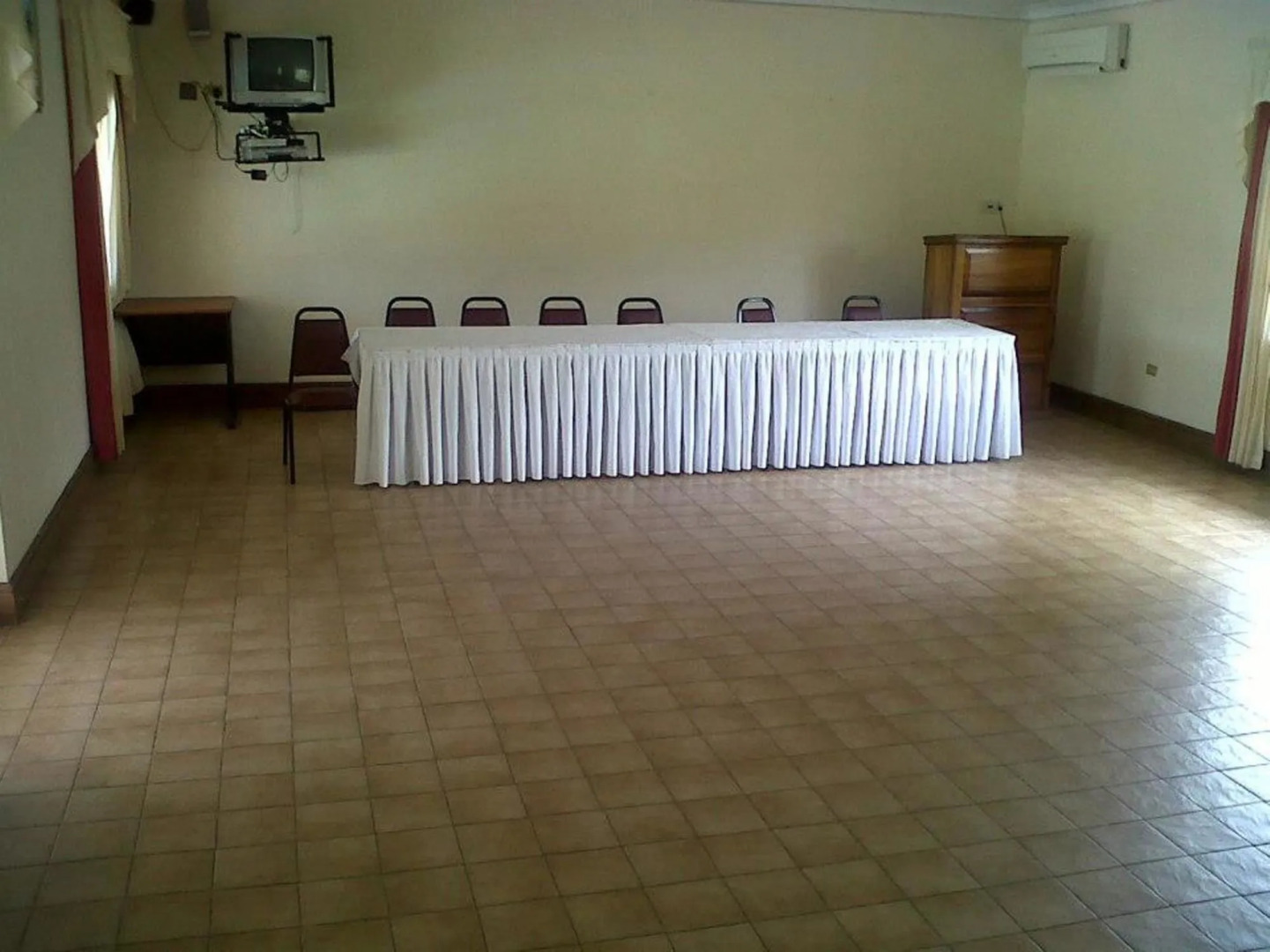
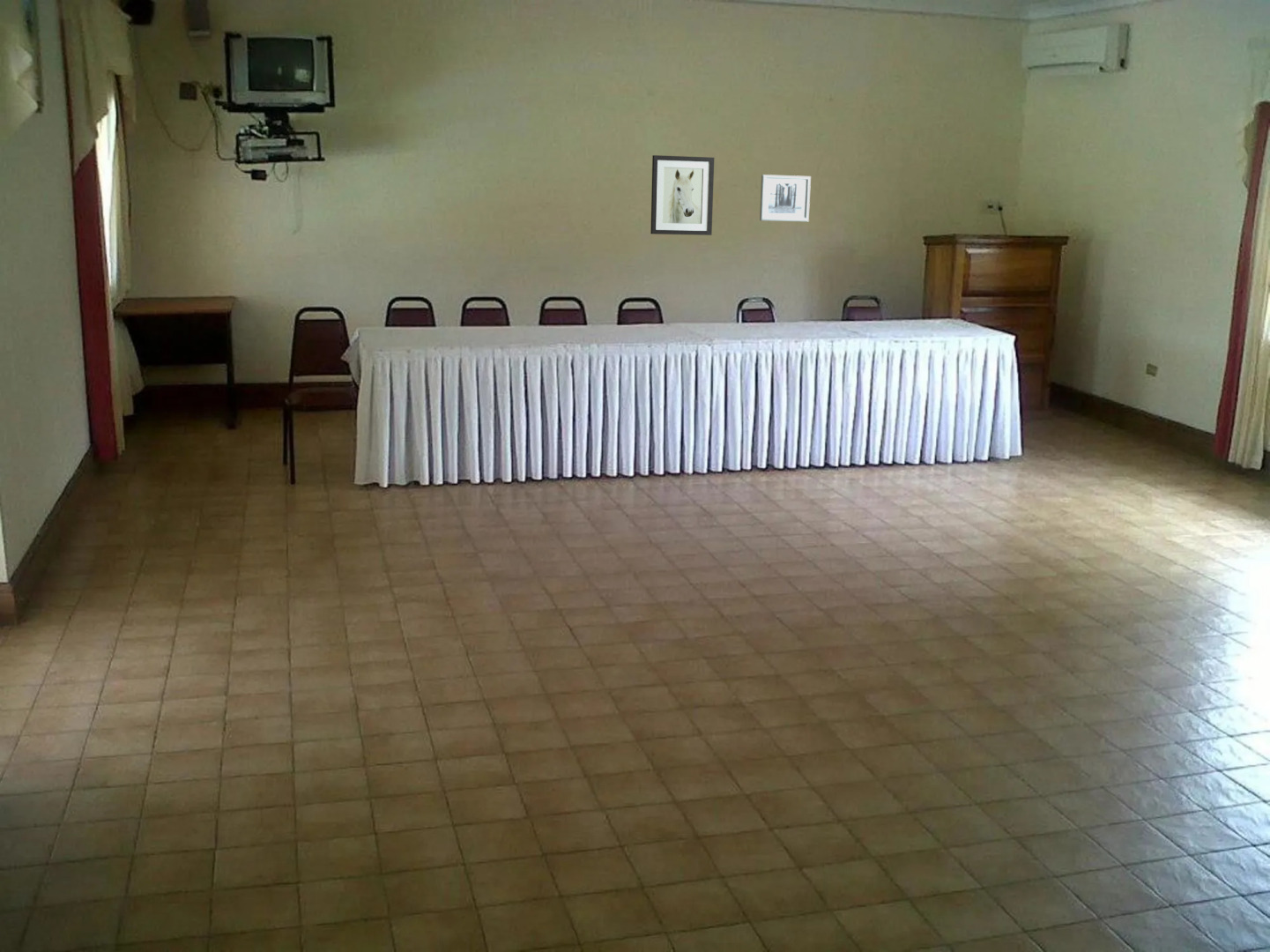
+ wall art (682, 196)
+ wall art (785, 198)
